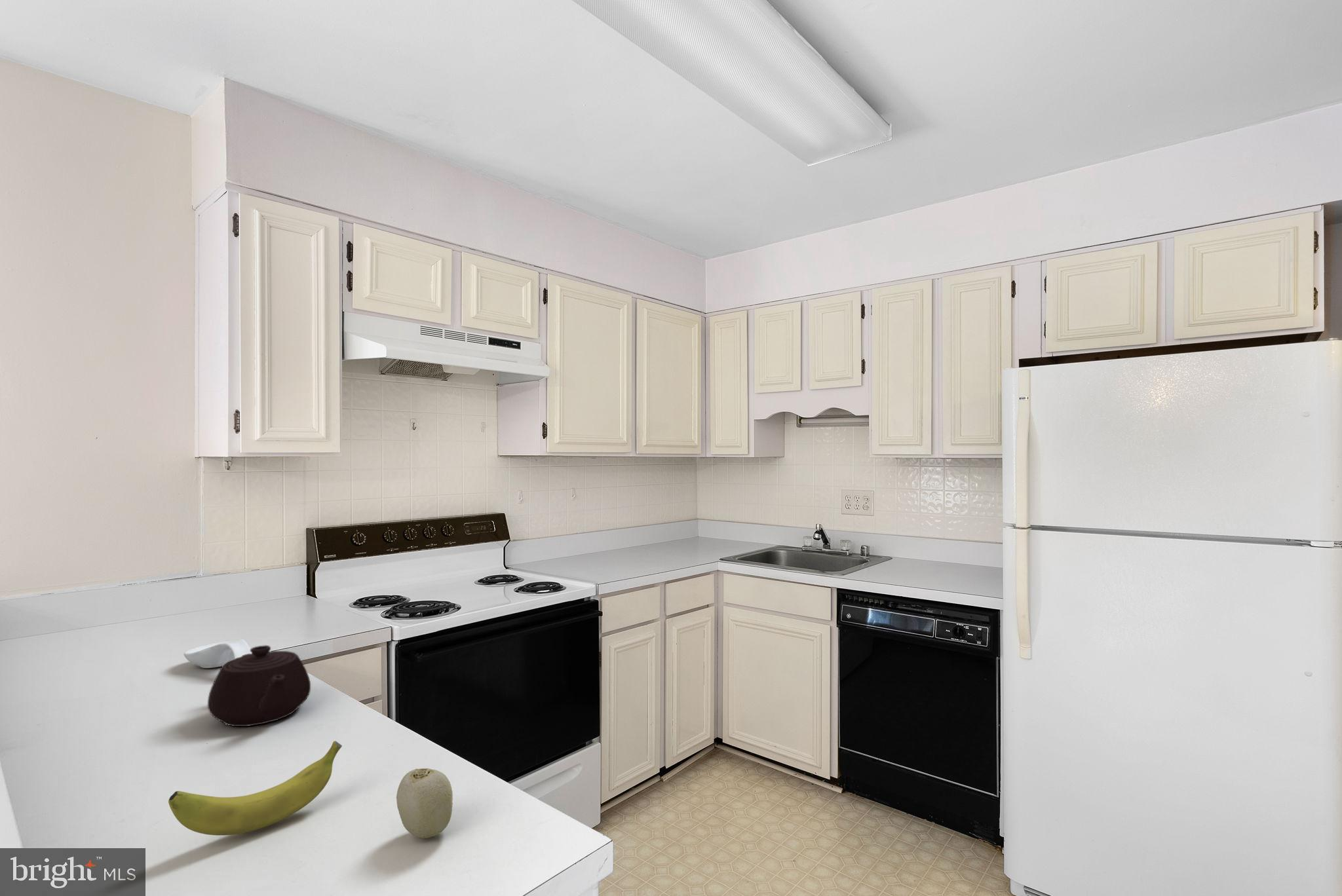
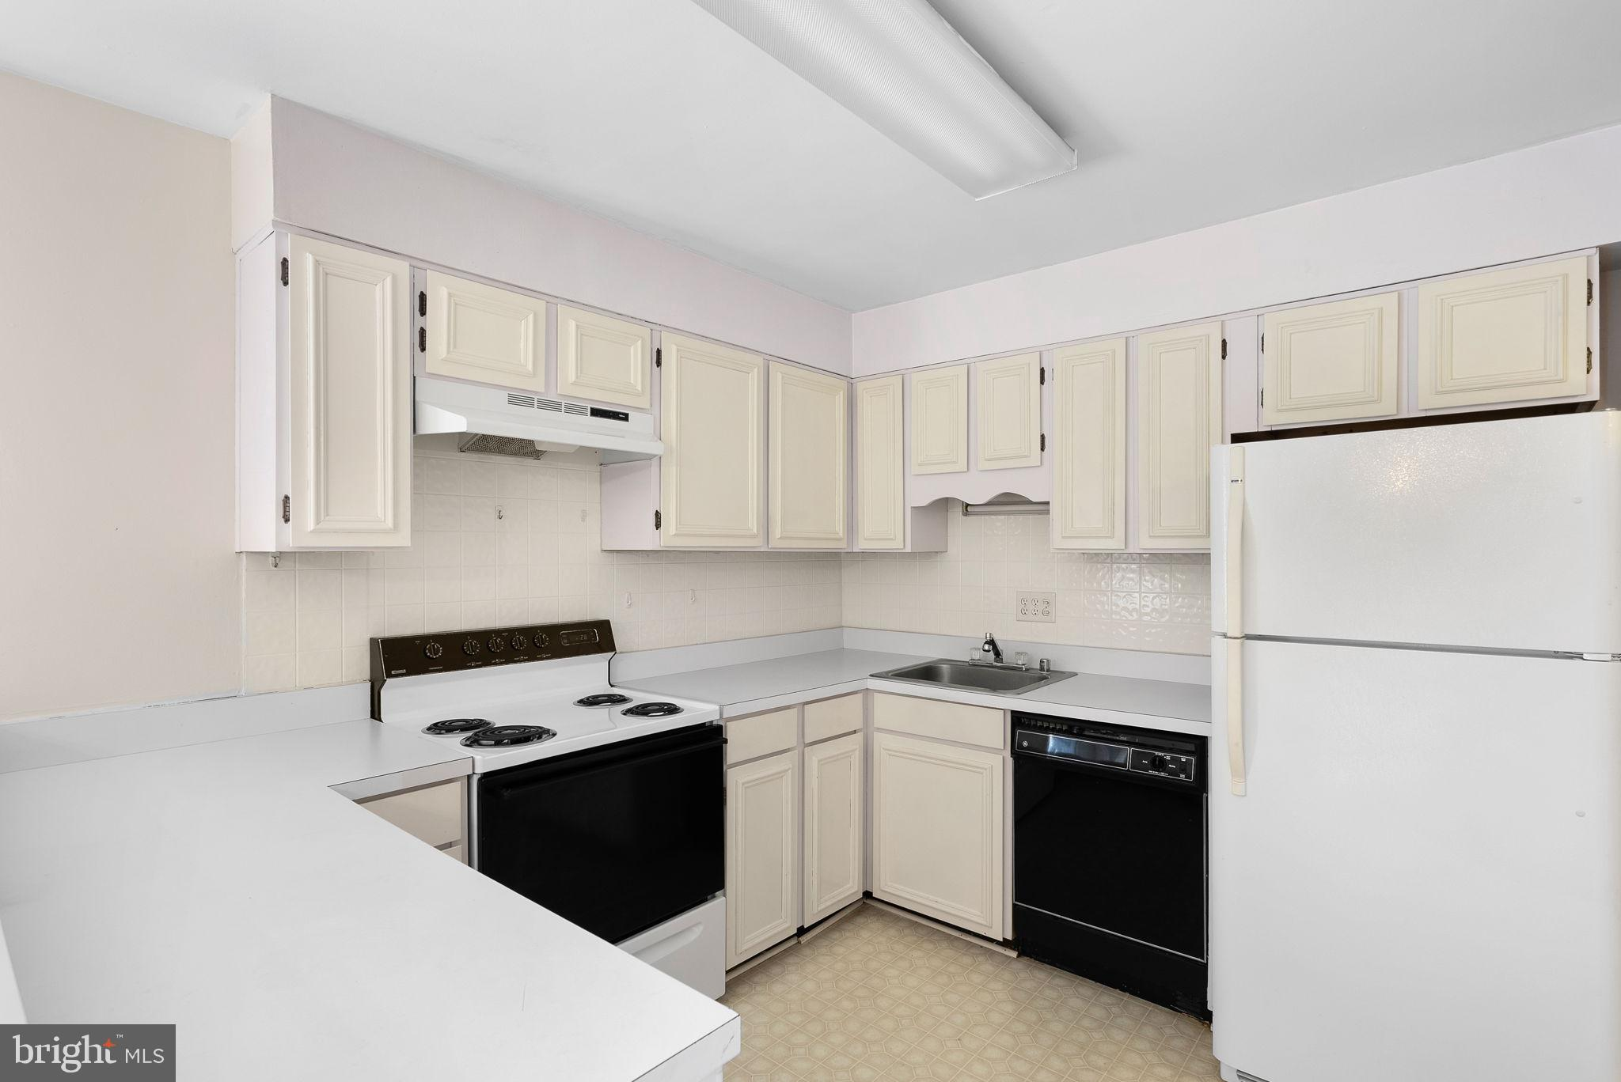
- banana (262, 795)
- spoon rest (226, 652)
- fruit (425, 803)
- teapot (261, 682)
